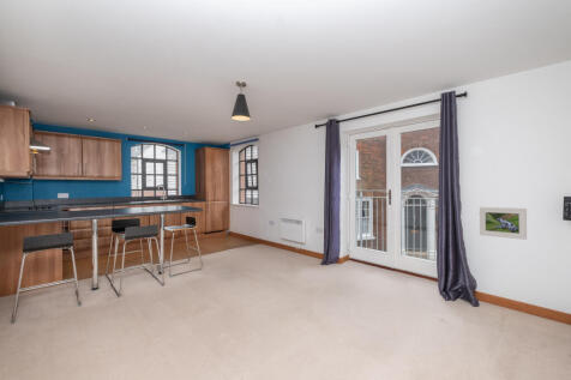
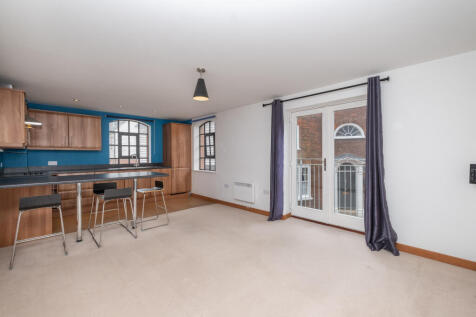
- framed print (501, 222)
